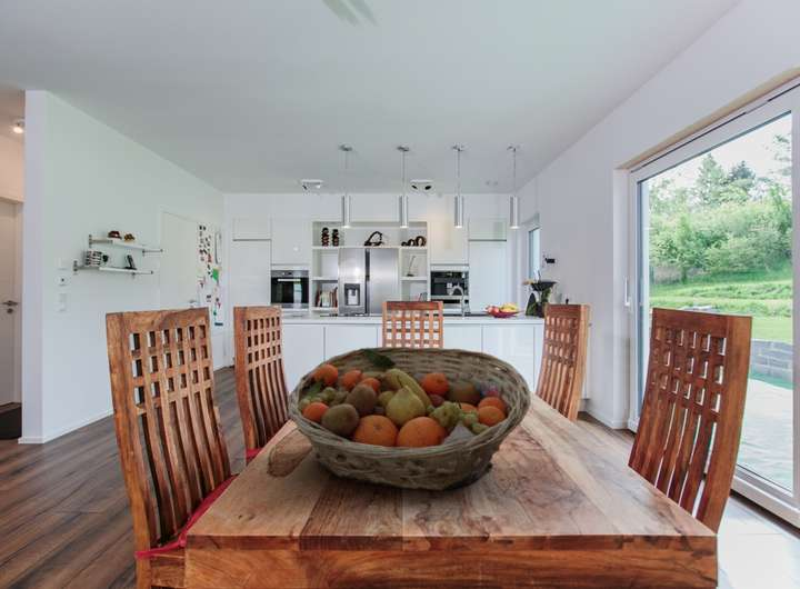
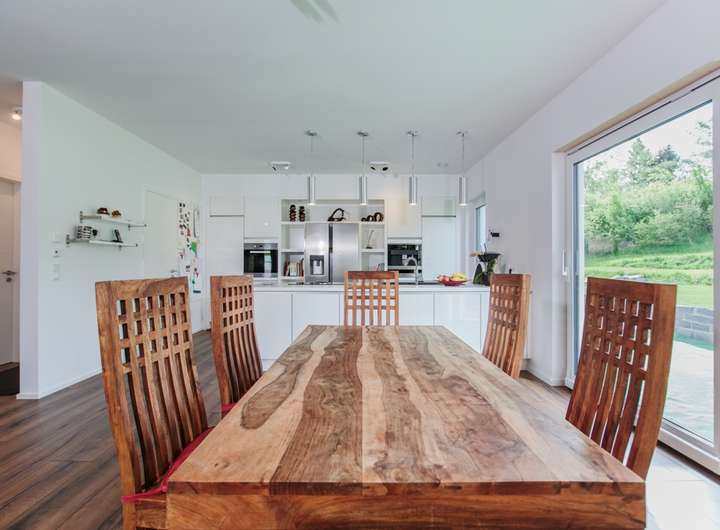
- fruit basket (404, 407)
